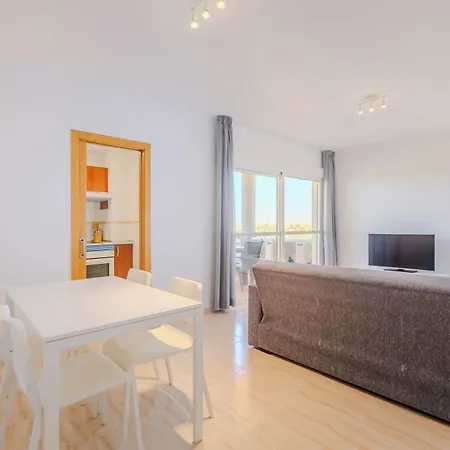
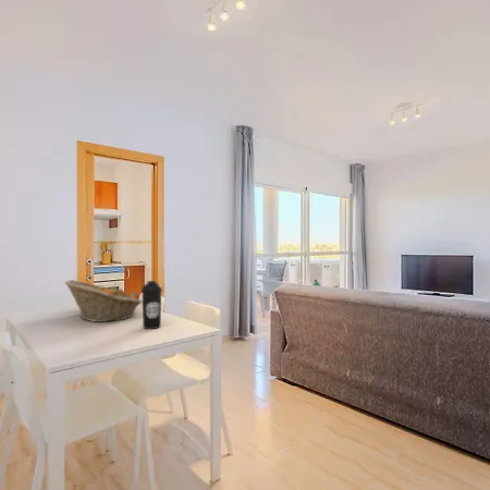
+ water bottle (151, 304)
+ fruit basket (103, 297)
